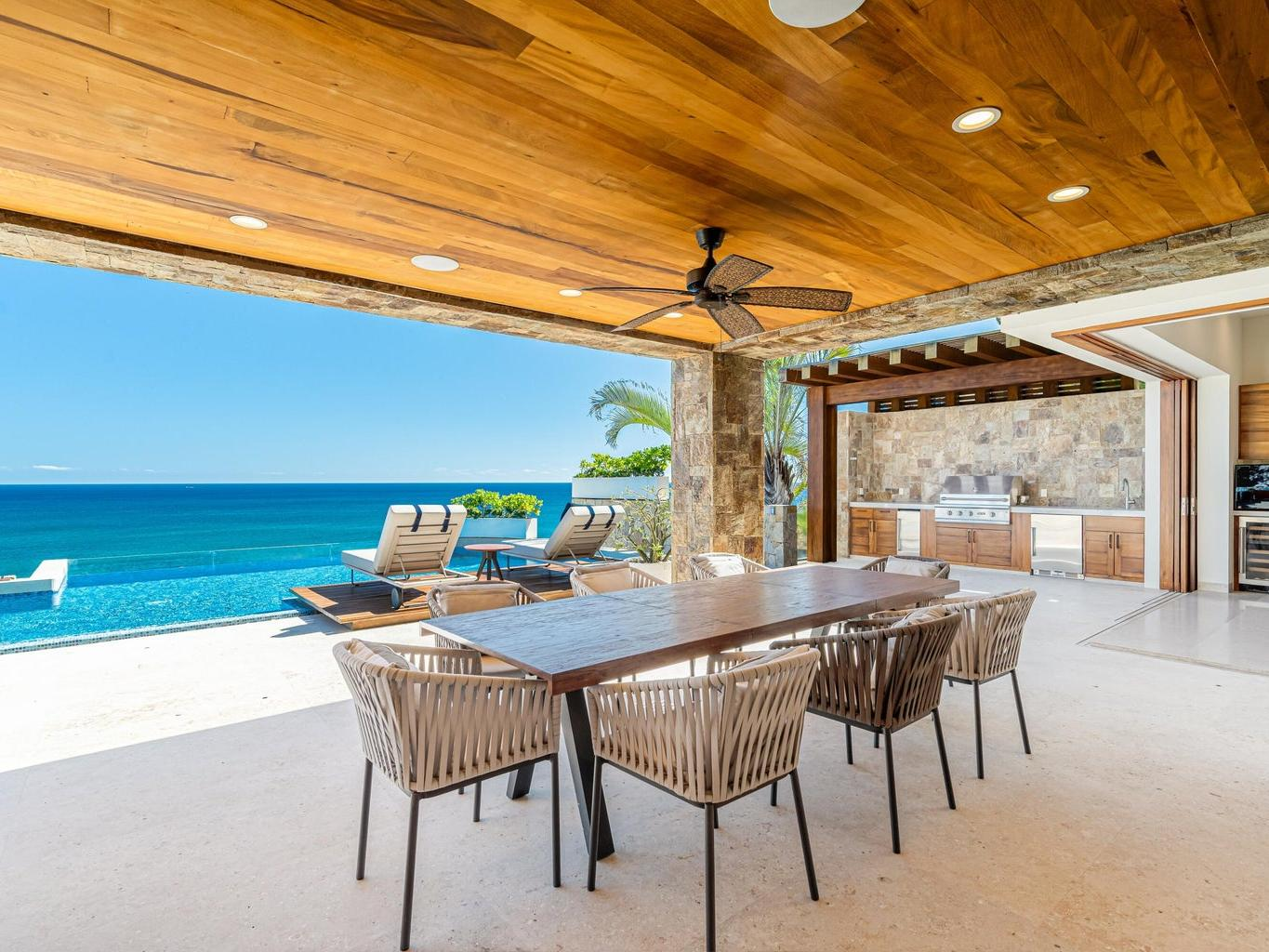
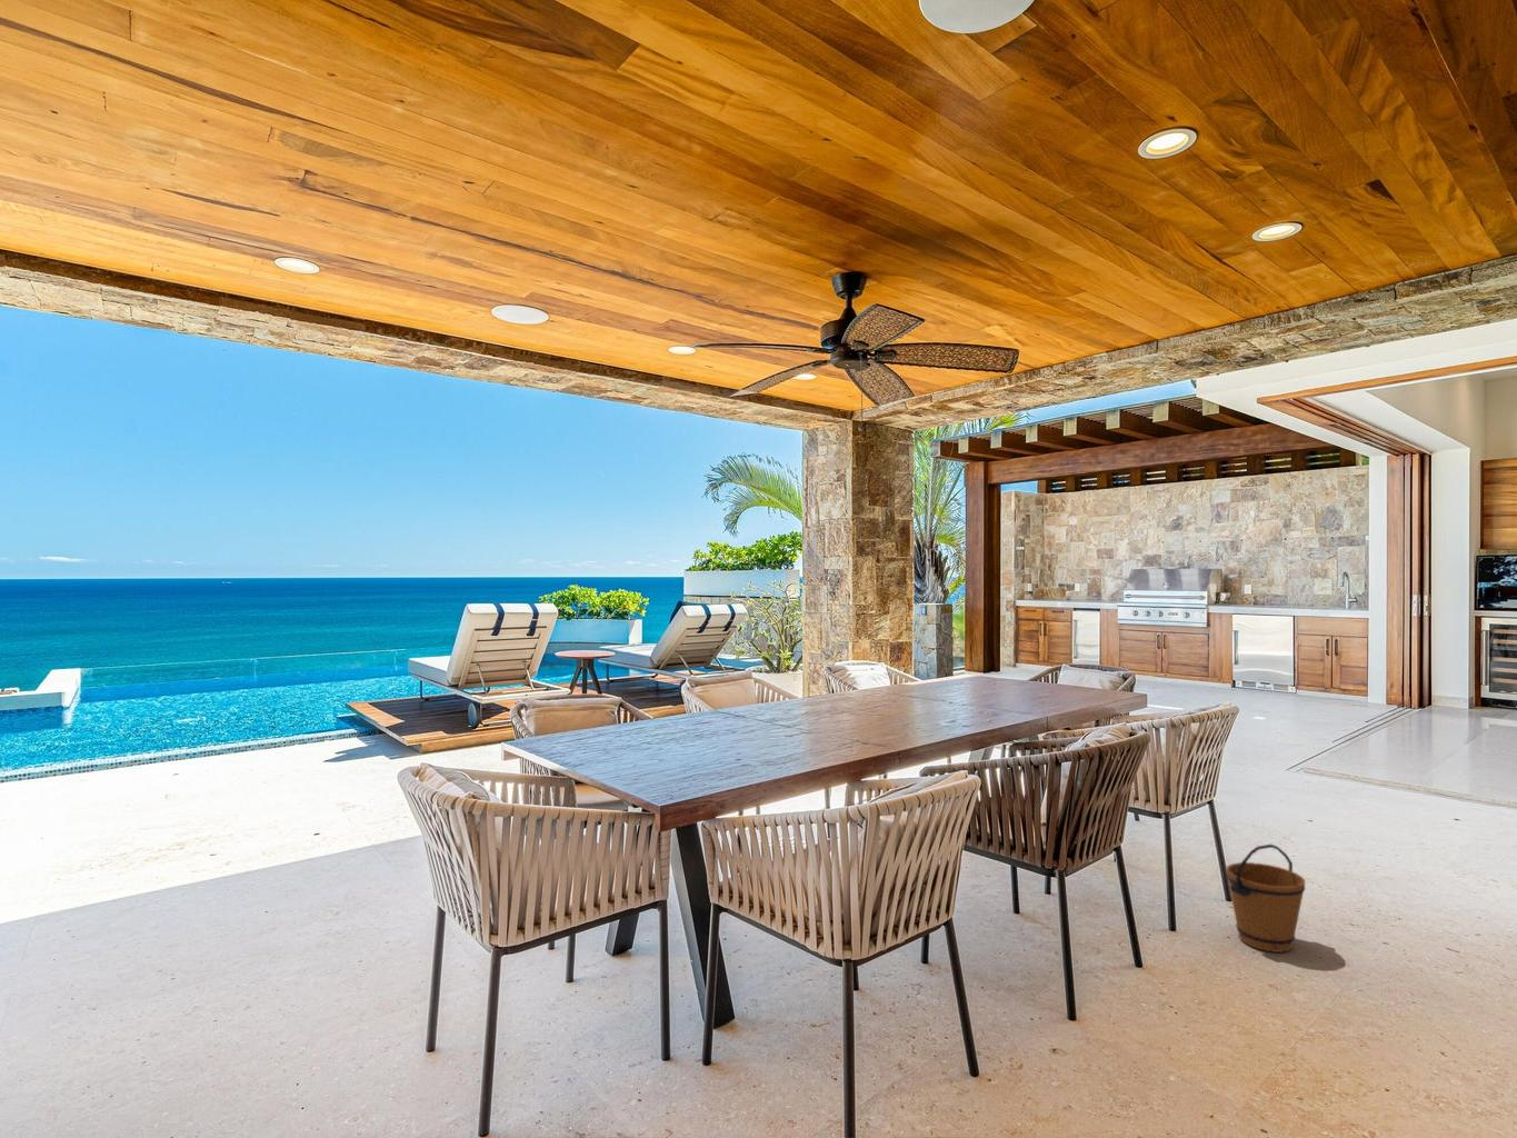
+ bucket (1265, 893)
